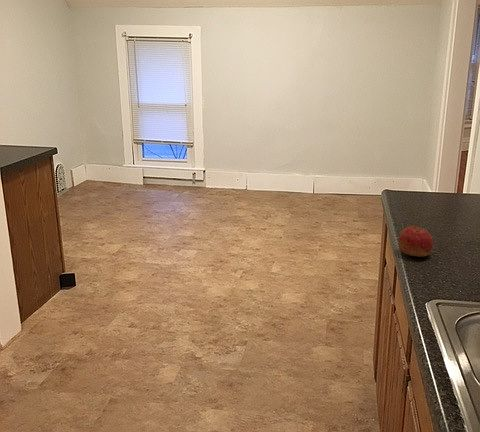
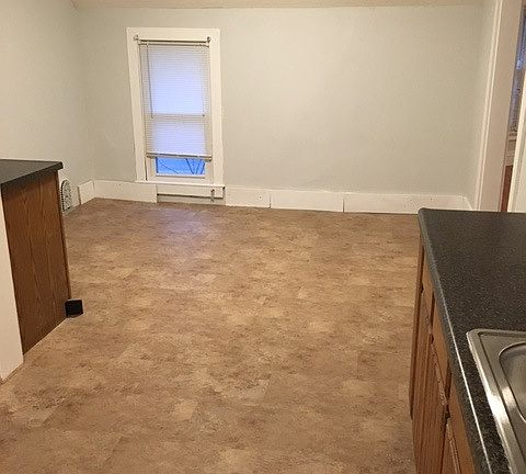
- apple (415, 241)
